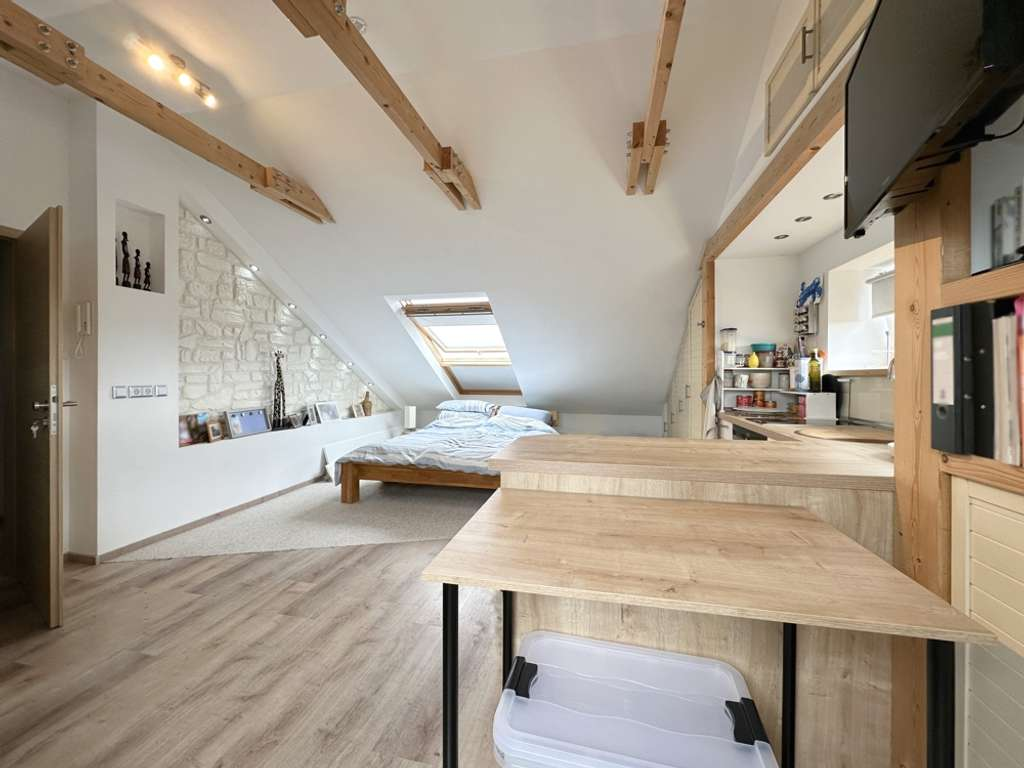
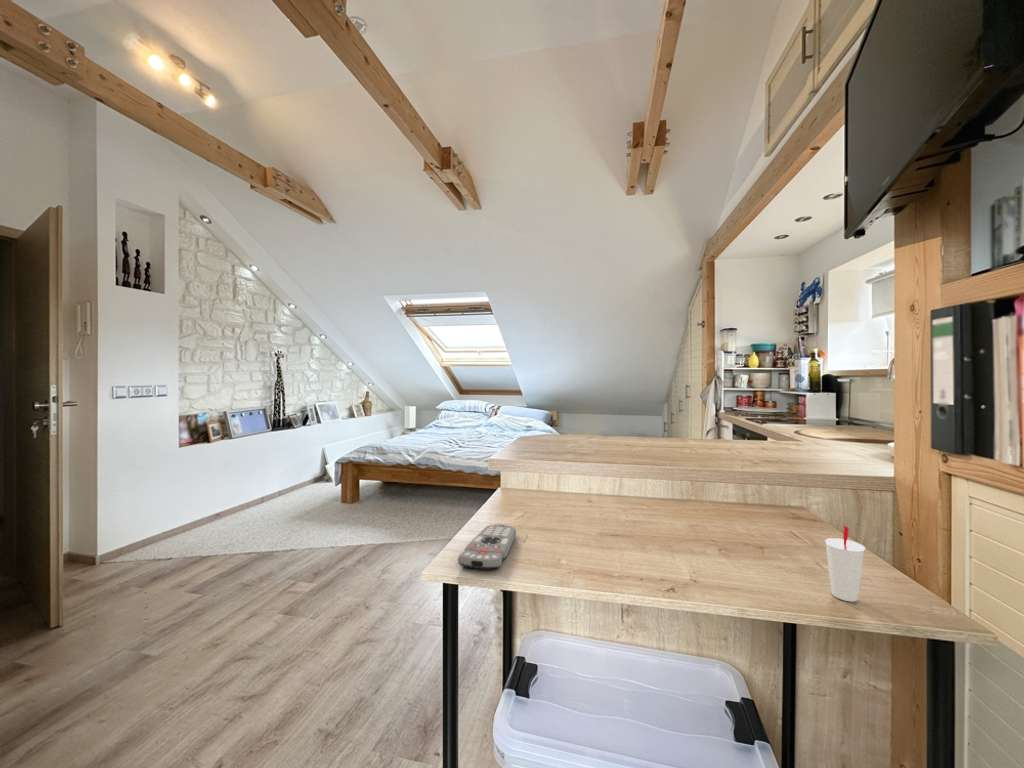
+ cup (844, 561)
+ remote control (491, 544)
